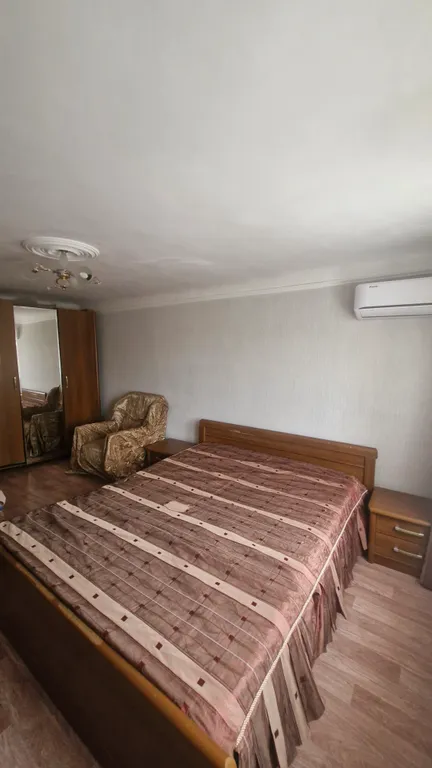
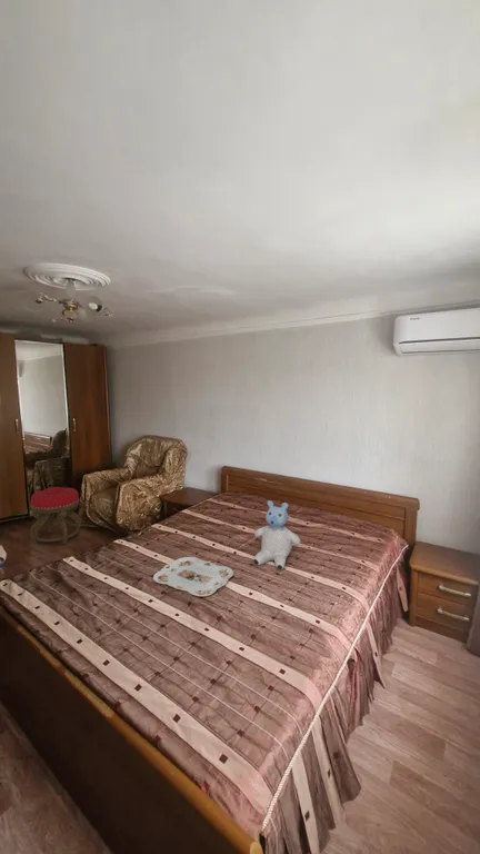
+ serving tray (193, 575)
+ stool (57, 514)
+ stuffed bear (273, 533)
